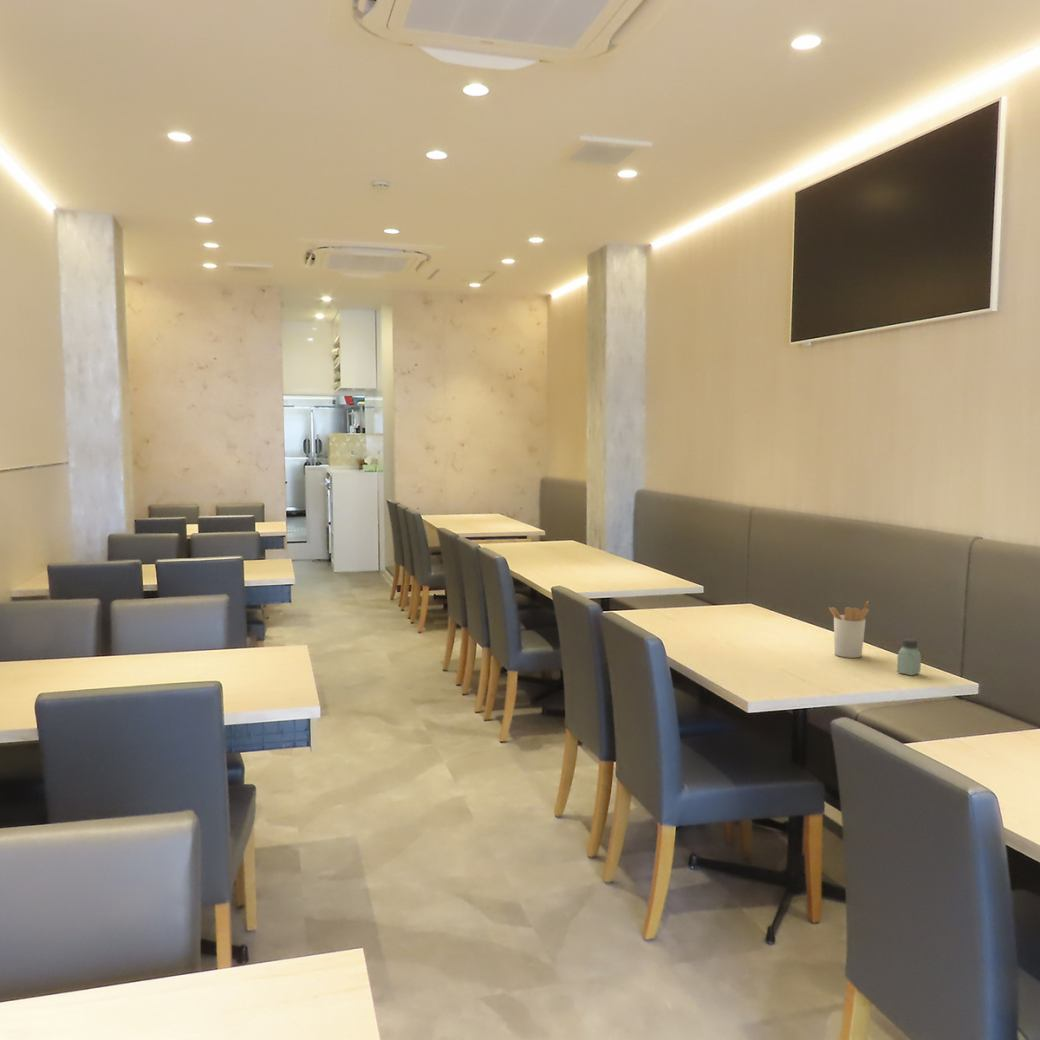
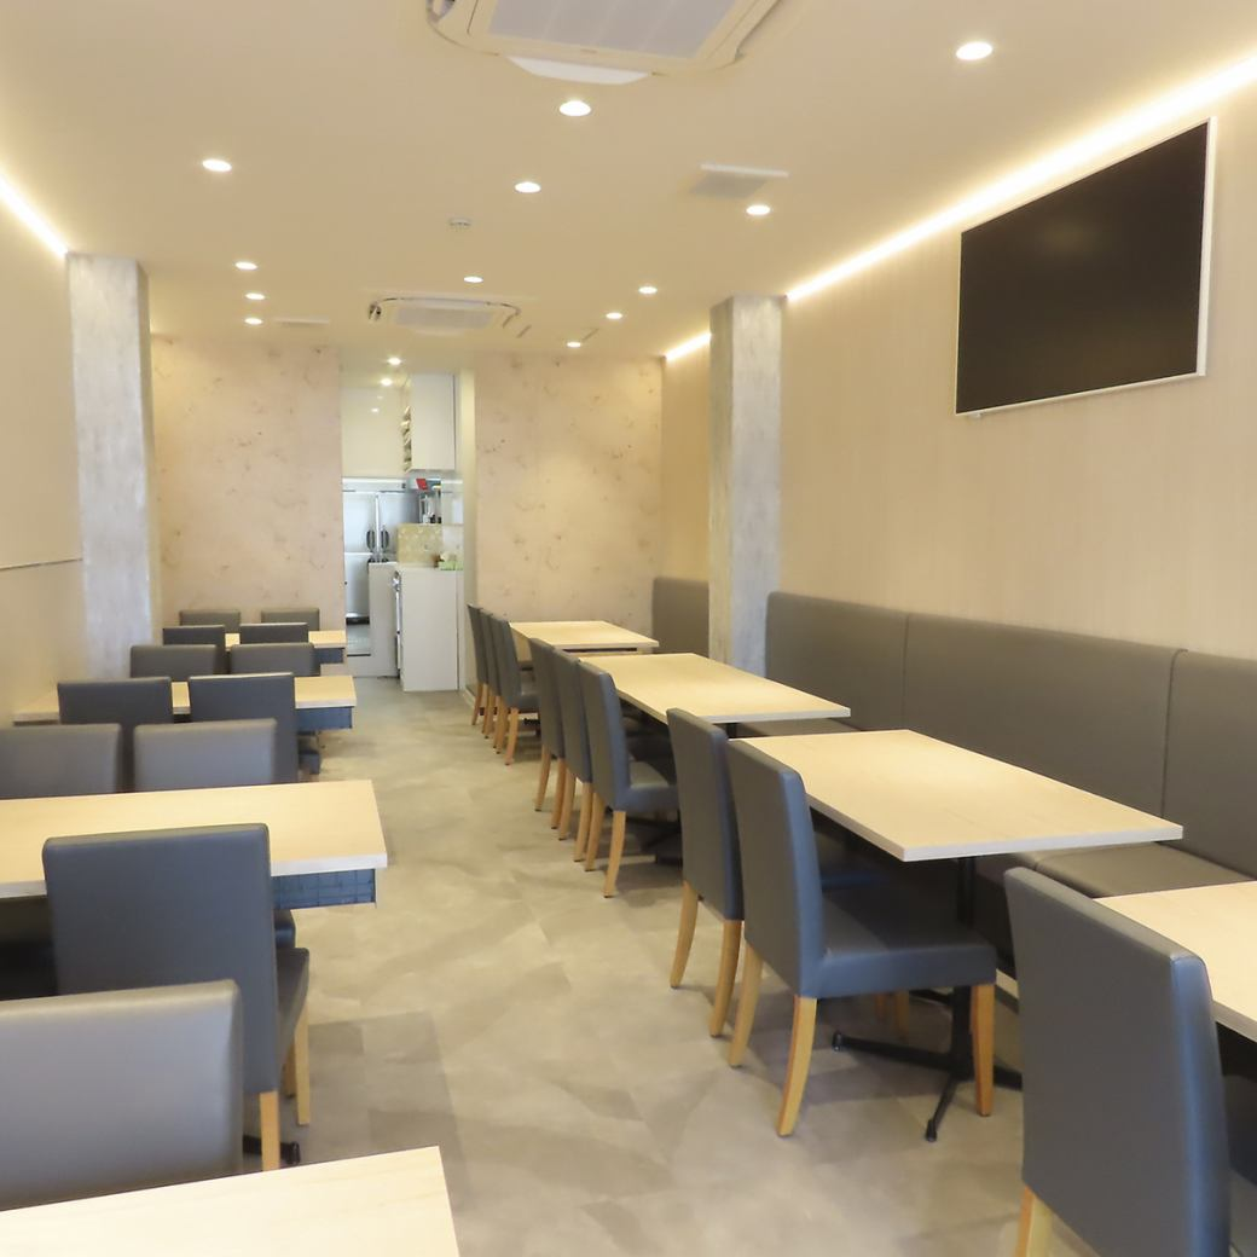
- utensil holder (851, 629)
- saltshaker (909, 656)
